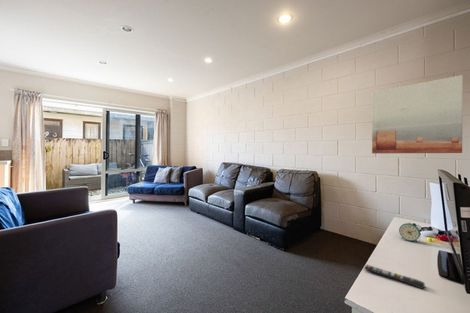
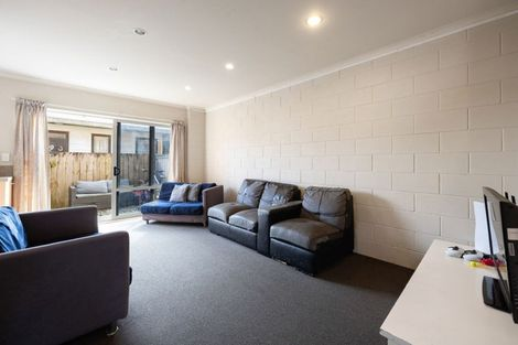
- alarm clock (409, 231)
- wall art (412, 119)
- remote control (392, 275)
